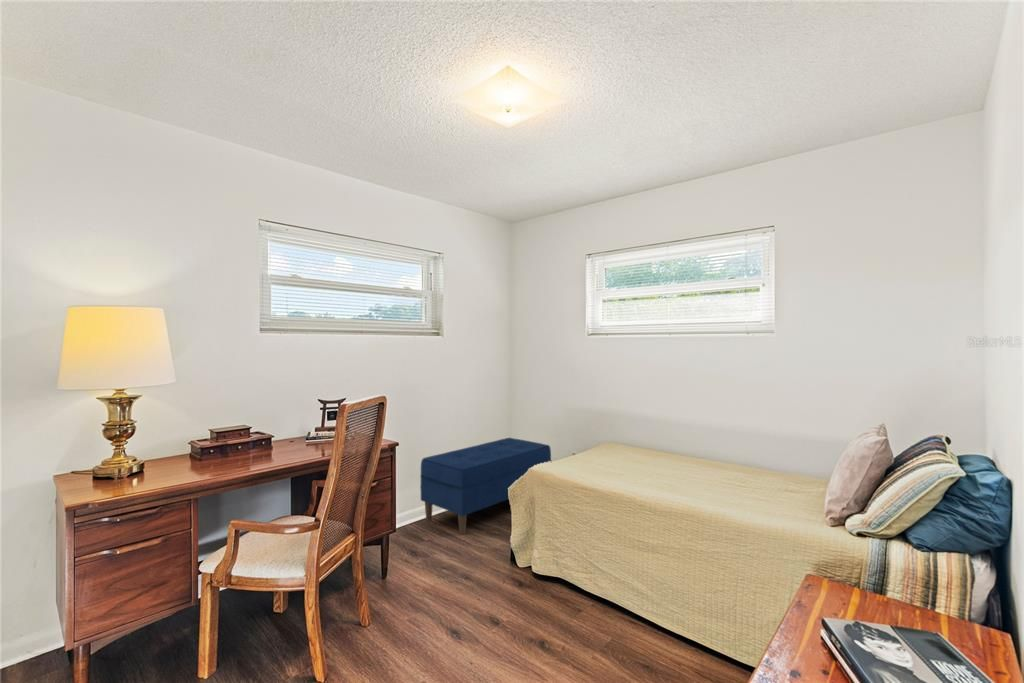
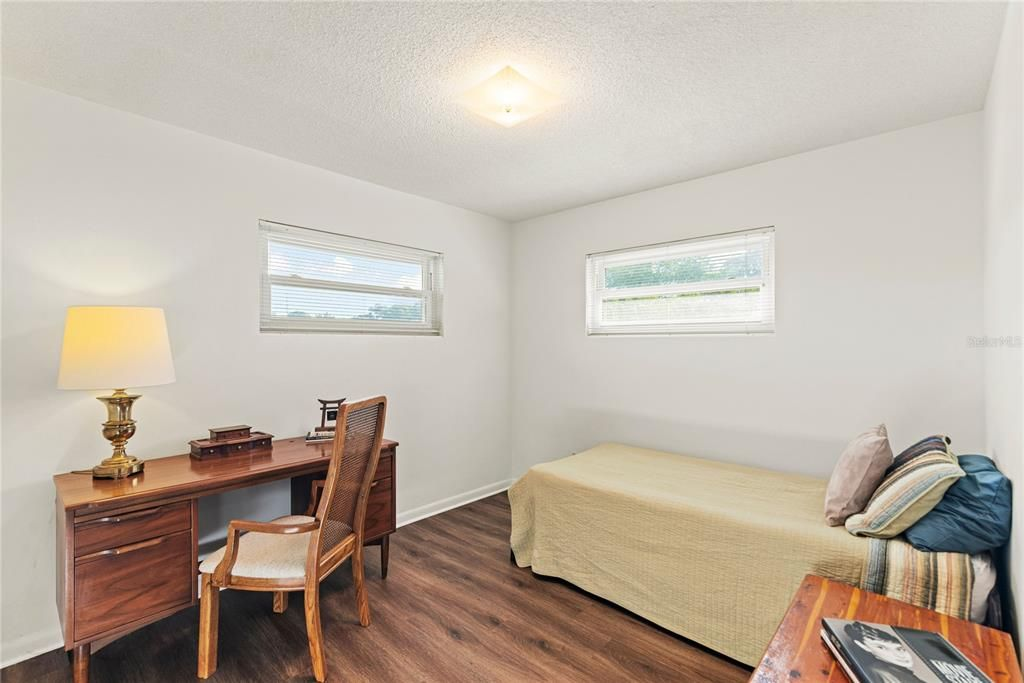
- bench (489, 480)
